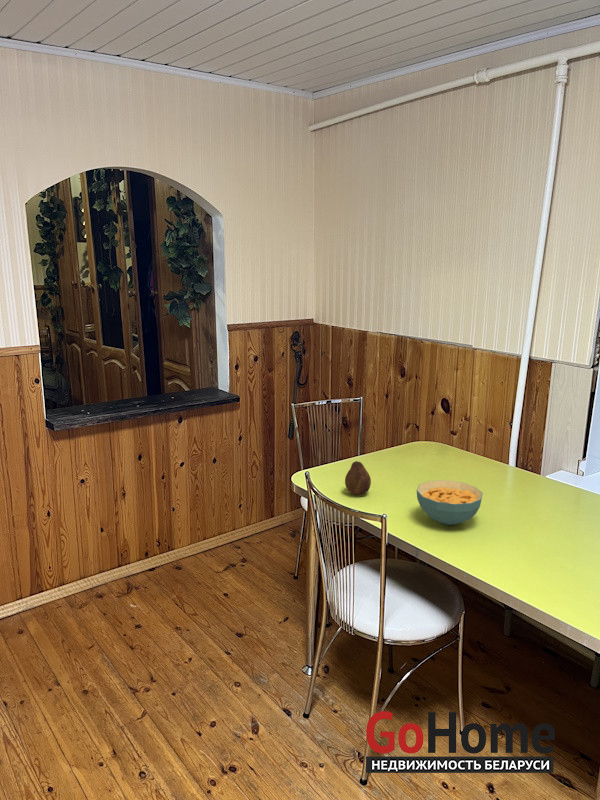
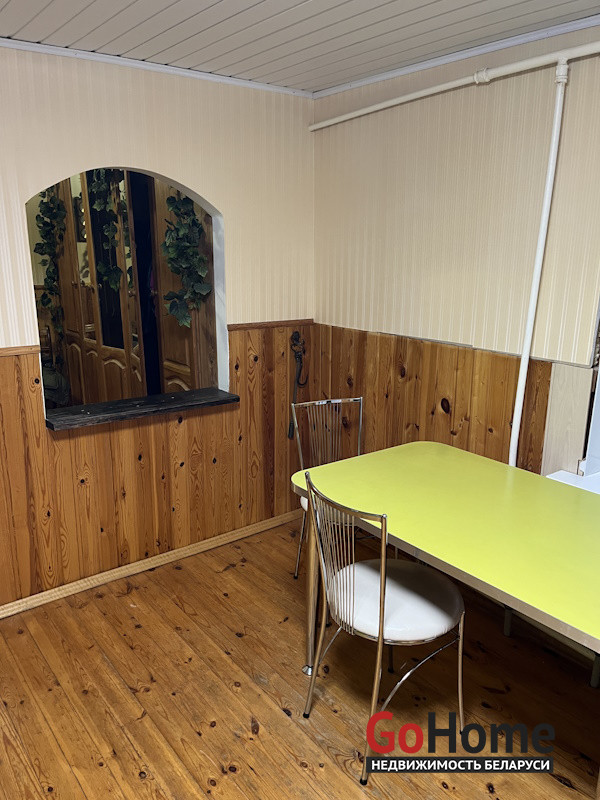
- fruit (357, 477)
- cereal bowl (448, 506)
